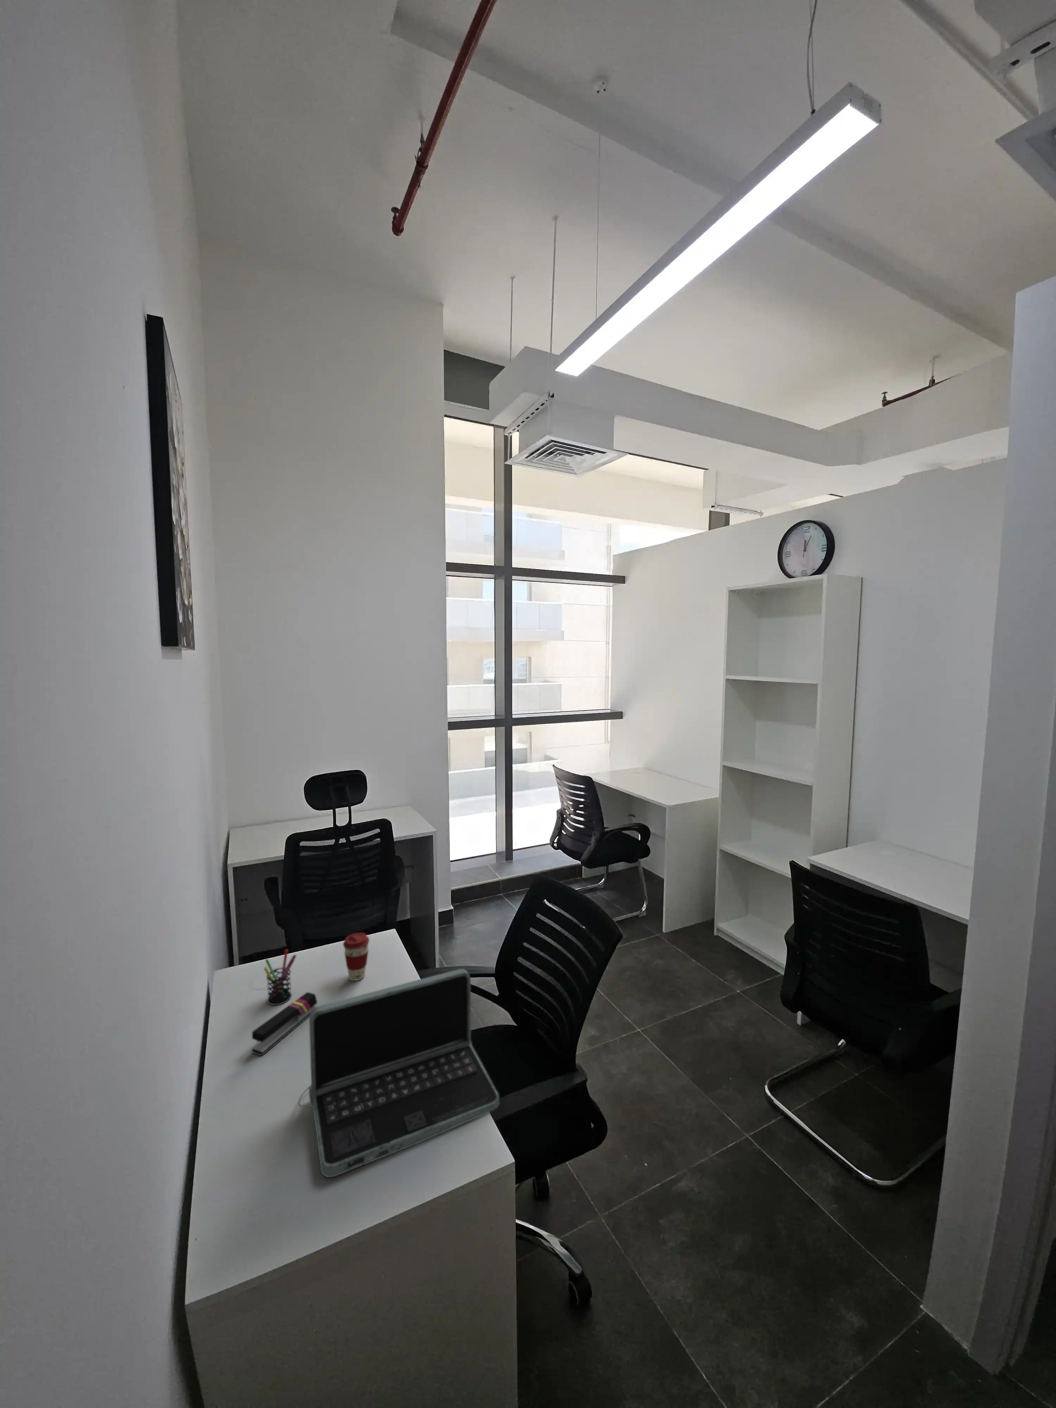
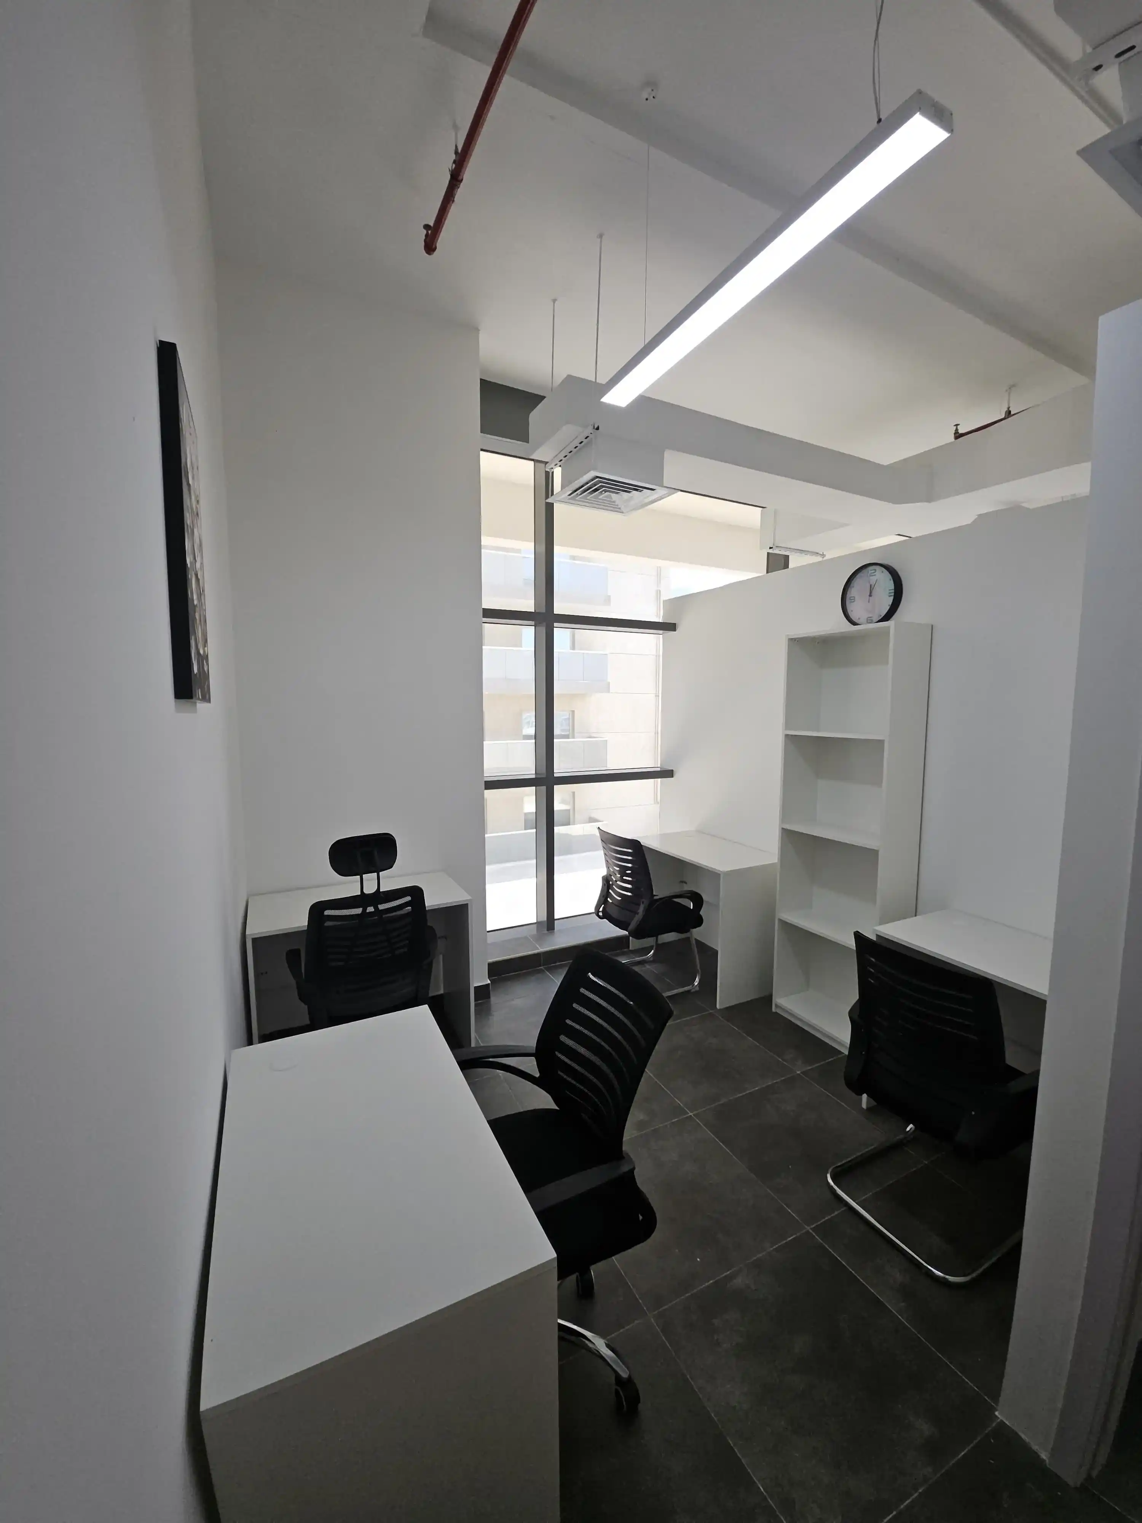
- laptop (397, 1054)
- pen holder (277, 976)
- stapler (286, 1019)
- coffee cup (356, 957)
